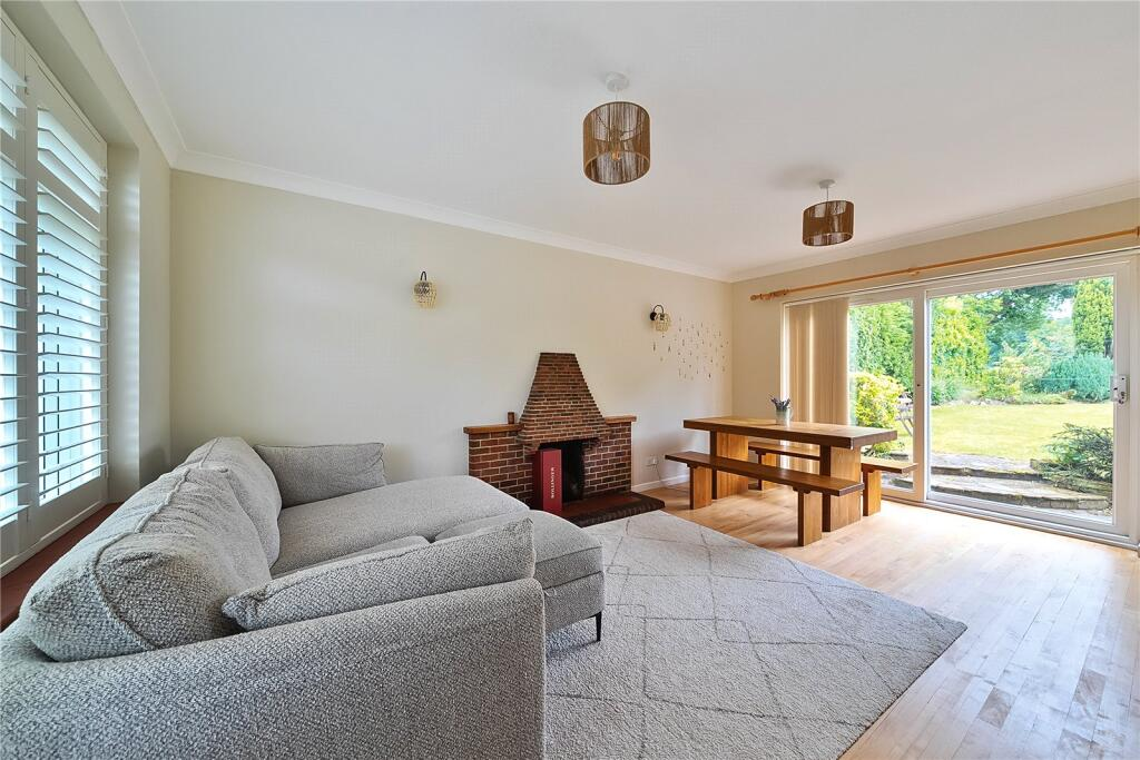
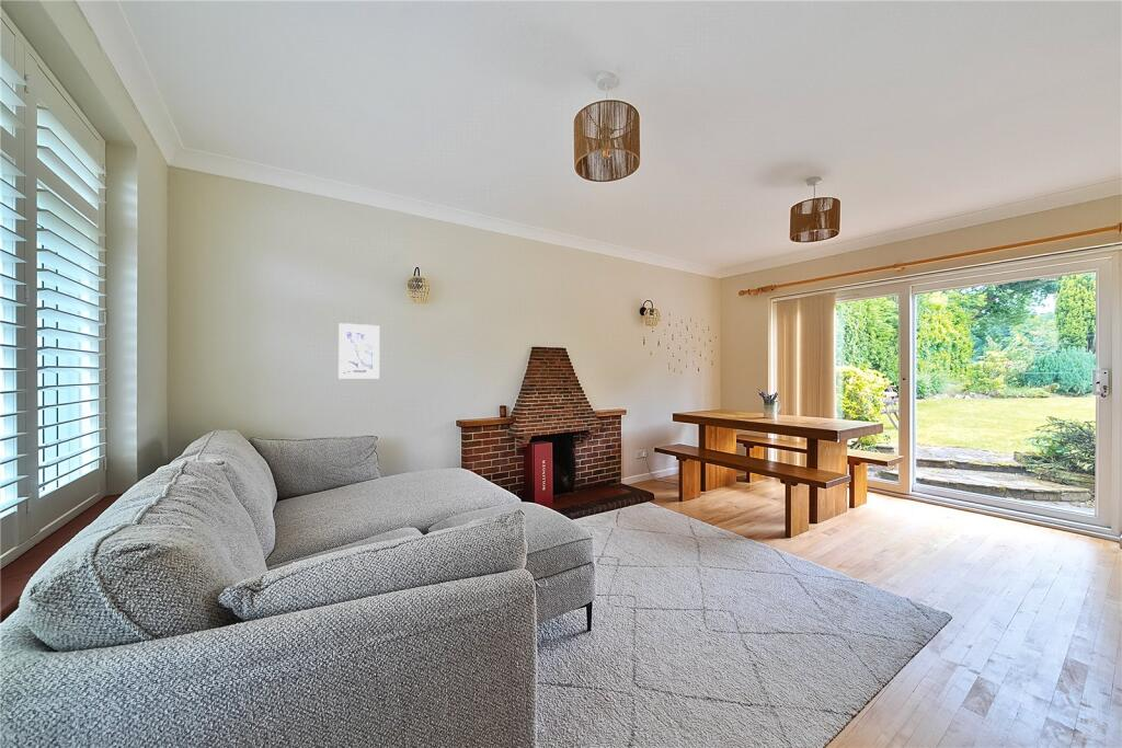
+ wall art (359, 352)
